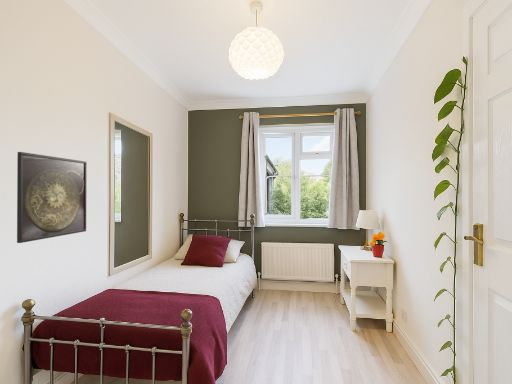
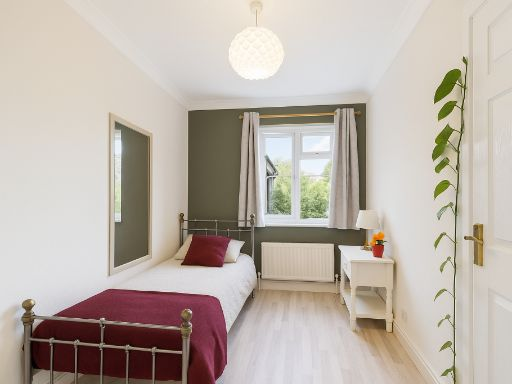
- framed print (56, 196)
